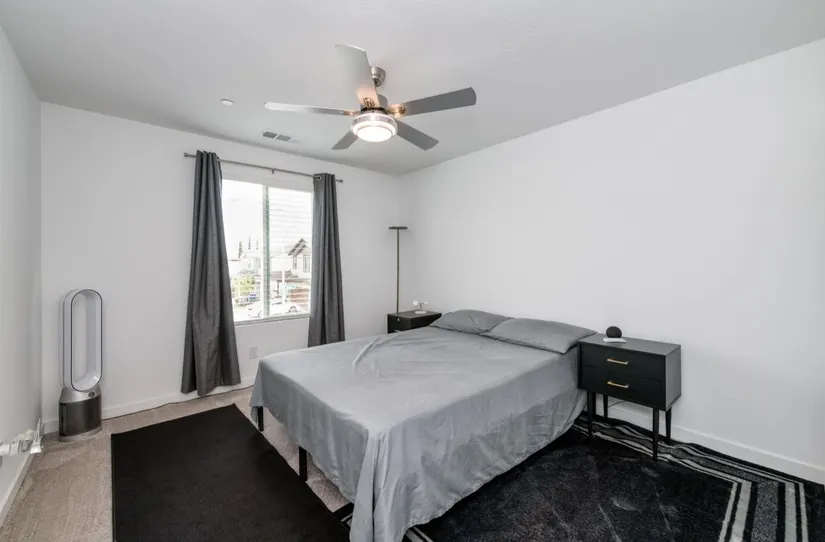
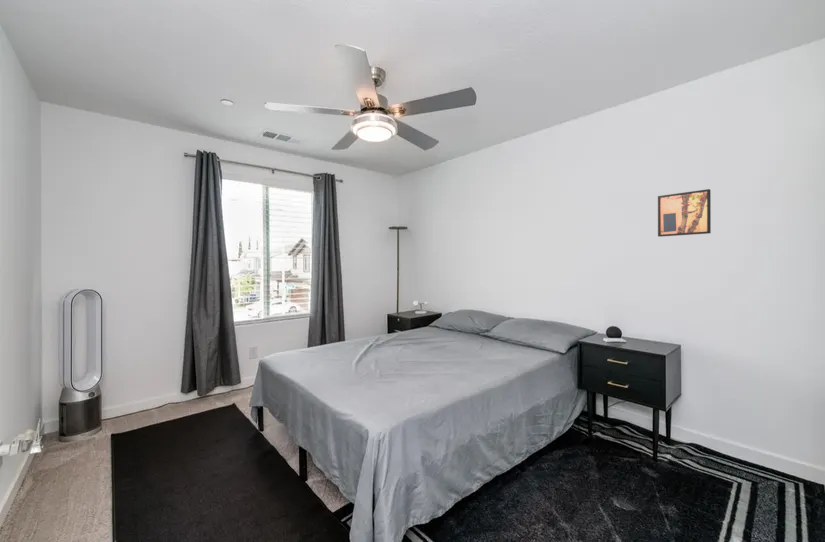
+ wall art (683, 214)
